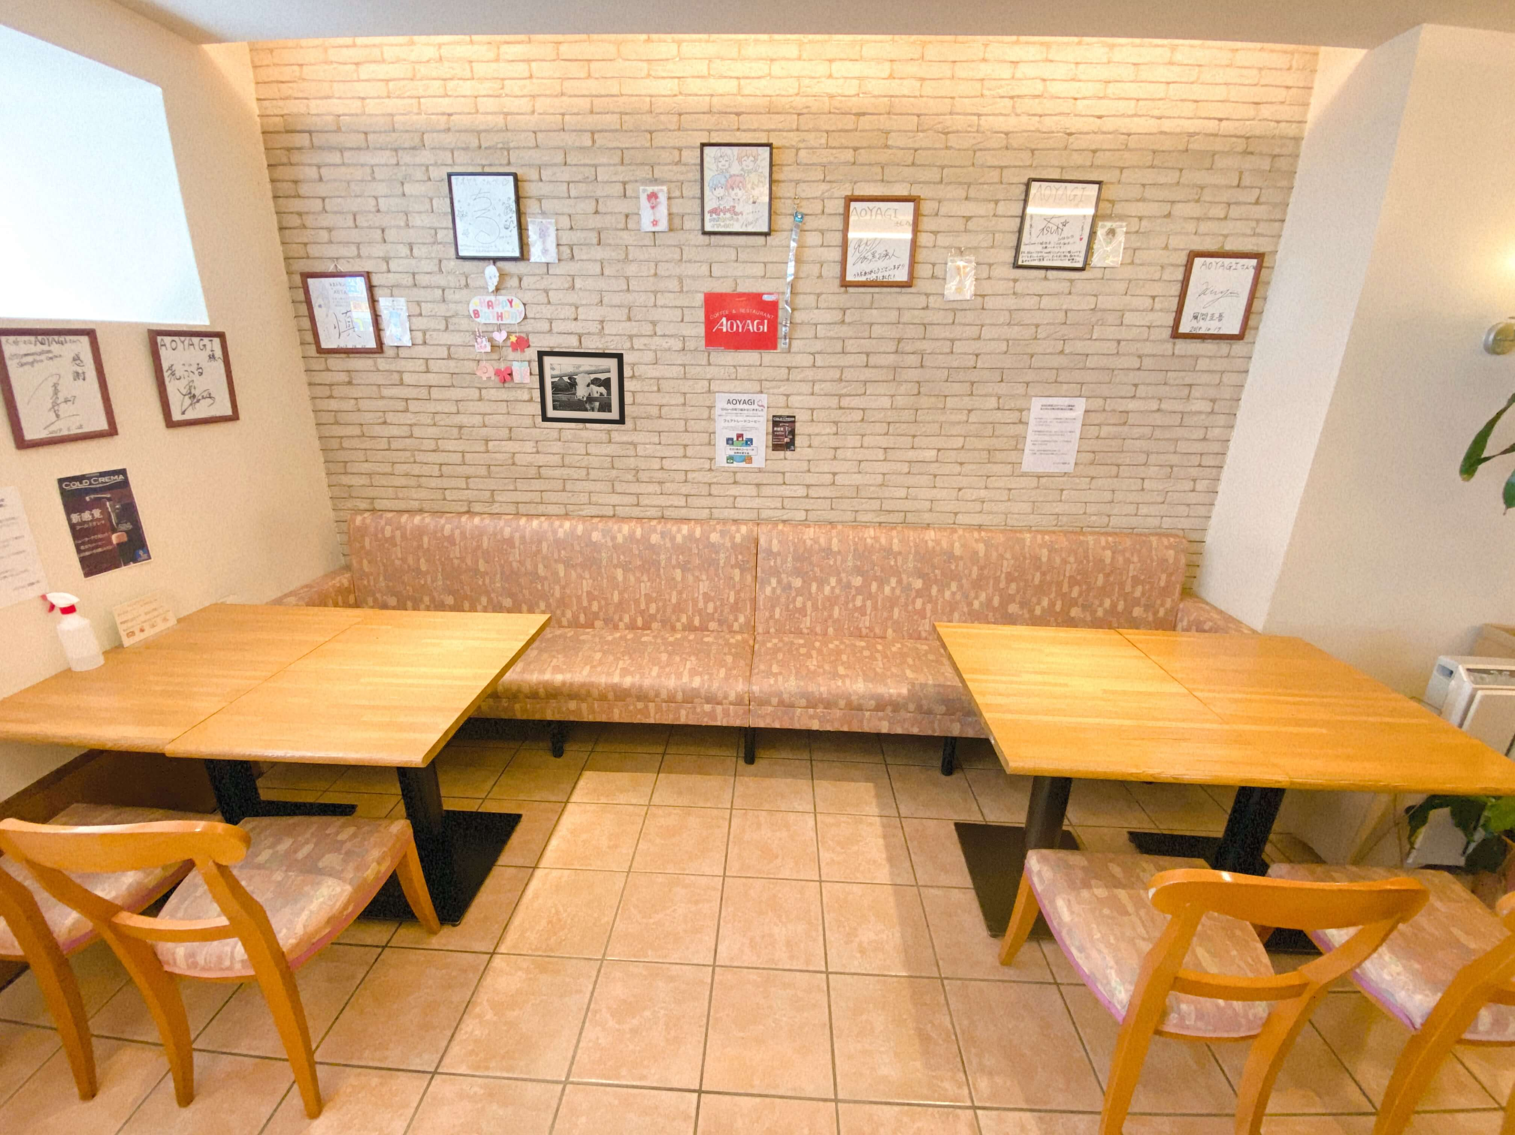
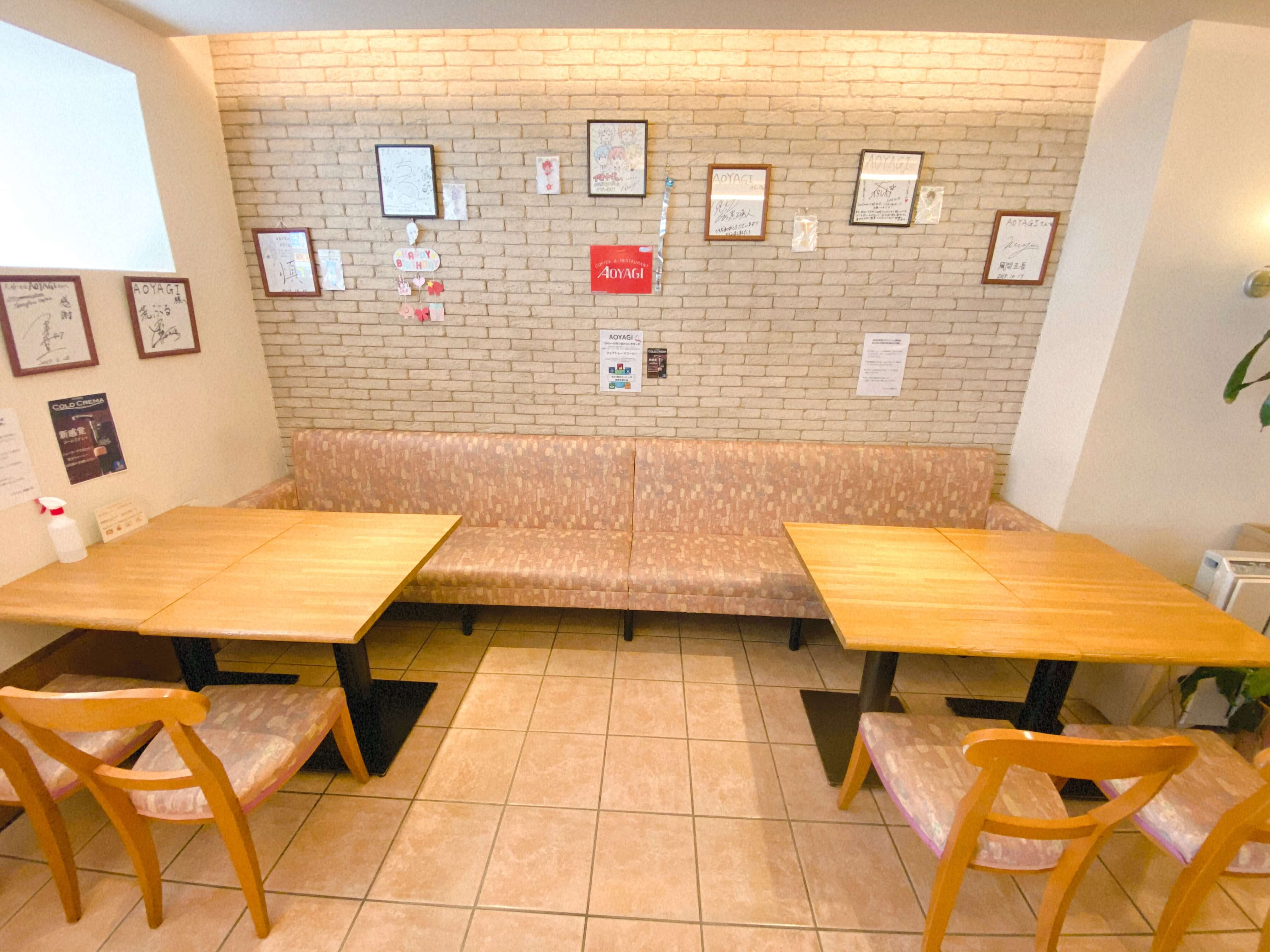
- picture frame (582, 387)
